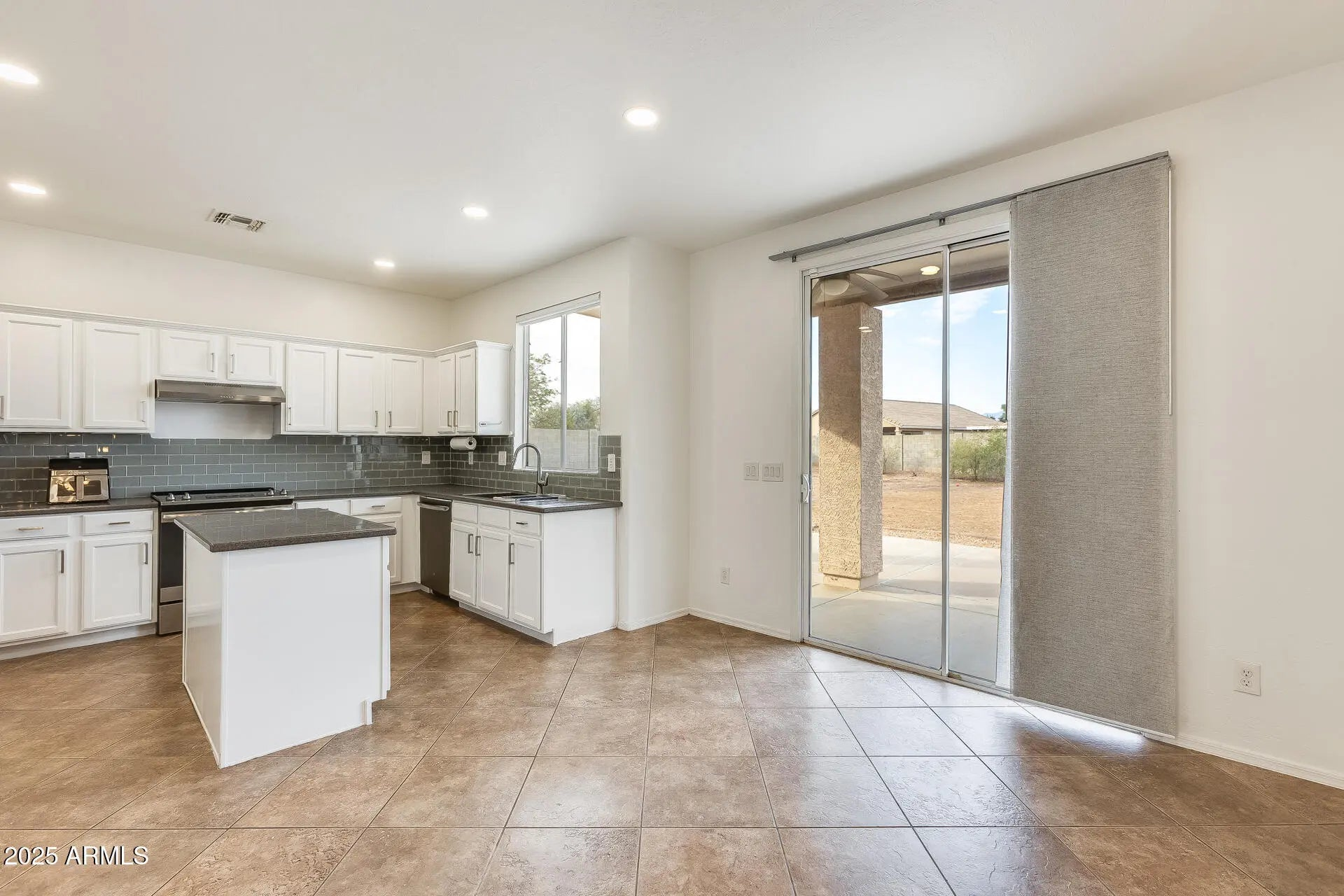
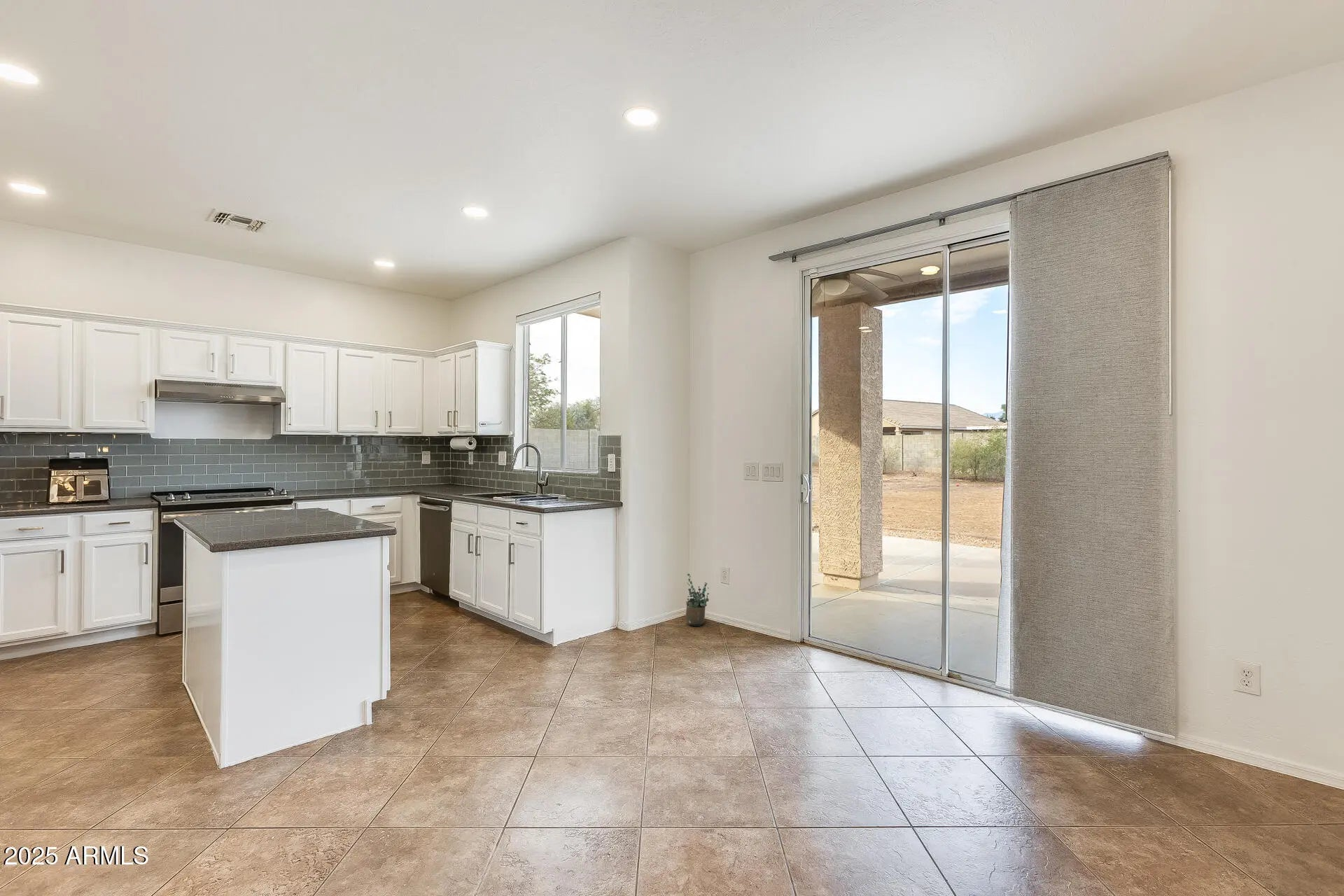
+ potted plant (696, 600)
